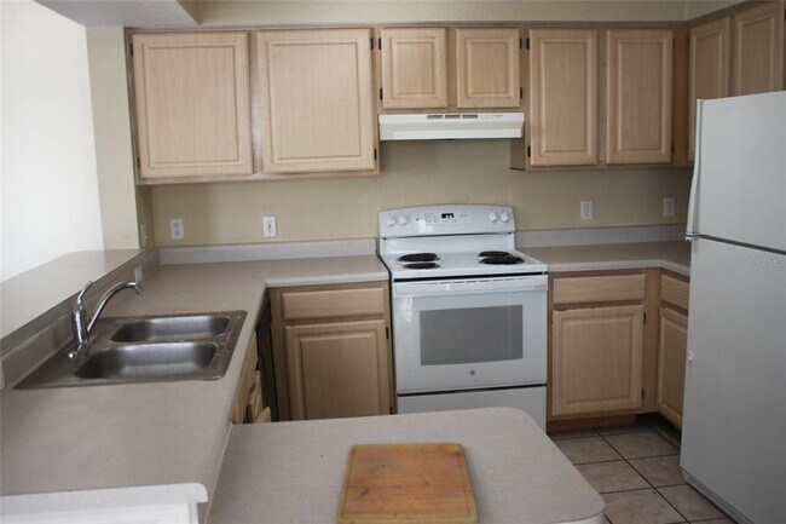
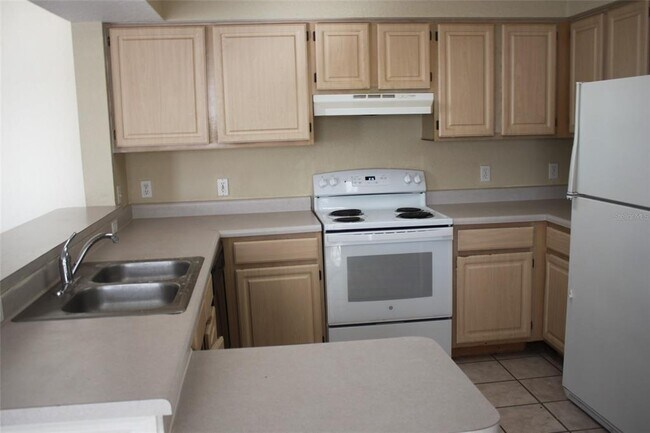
- cutting board (406, 480)
